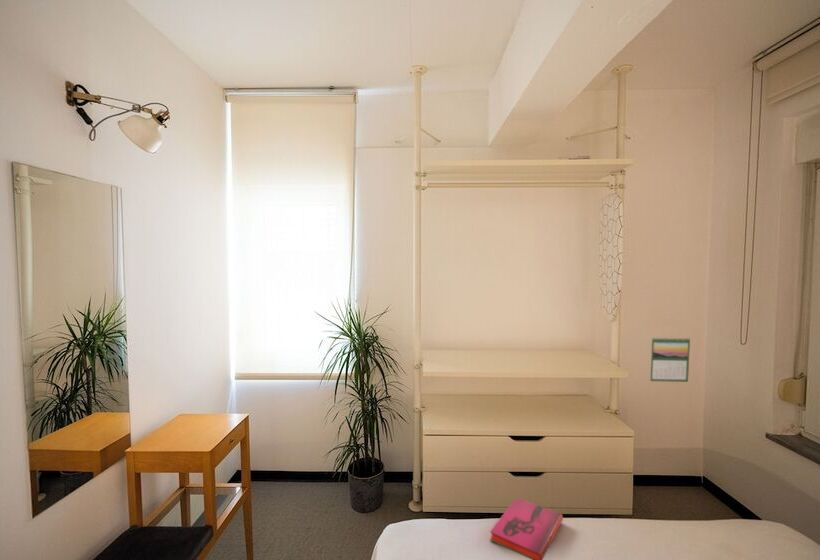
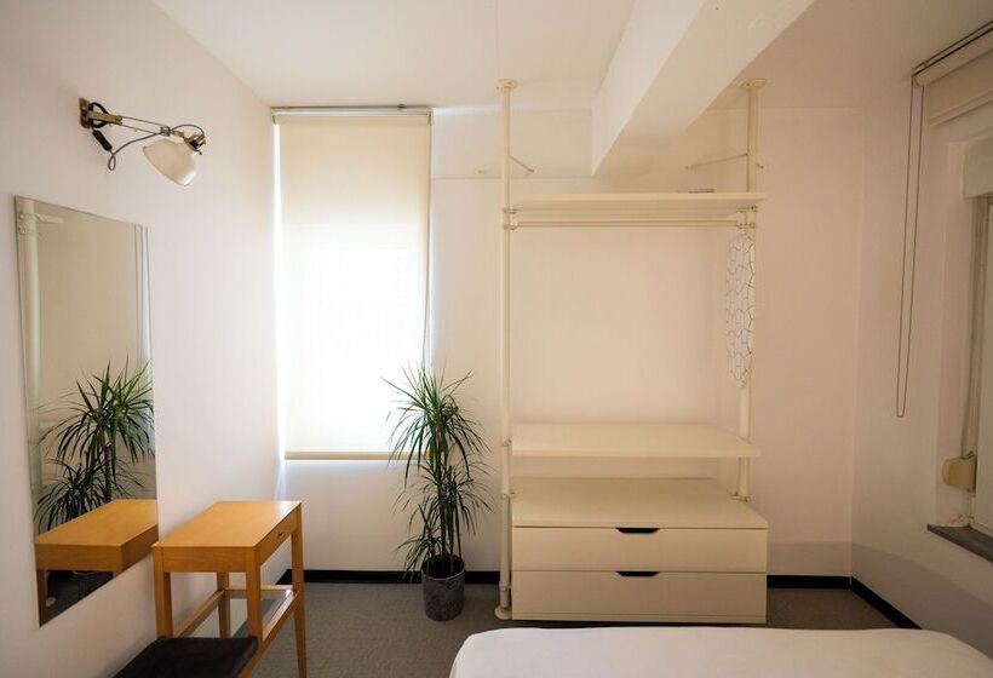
- hardback book (527, 526)
- calendar (669, 359)
